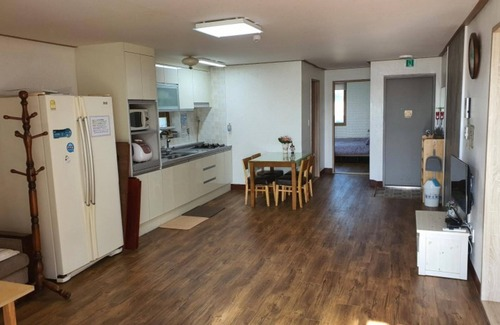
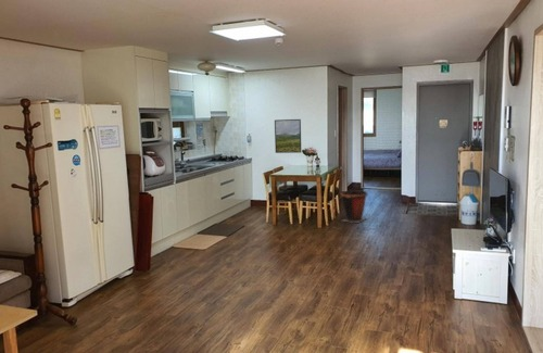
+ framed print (288, 136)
+ waste bin (354, 204)
